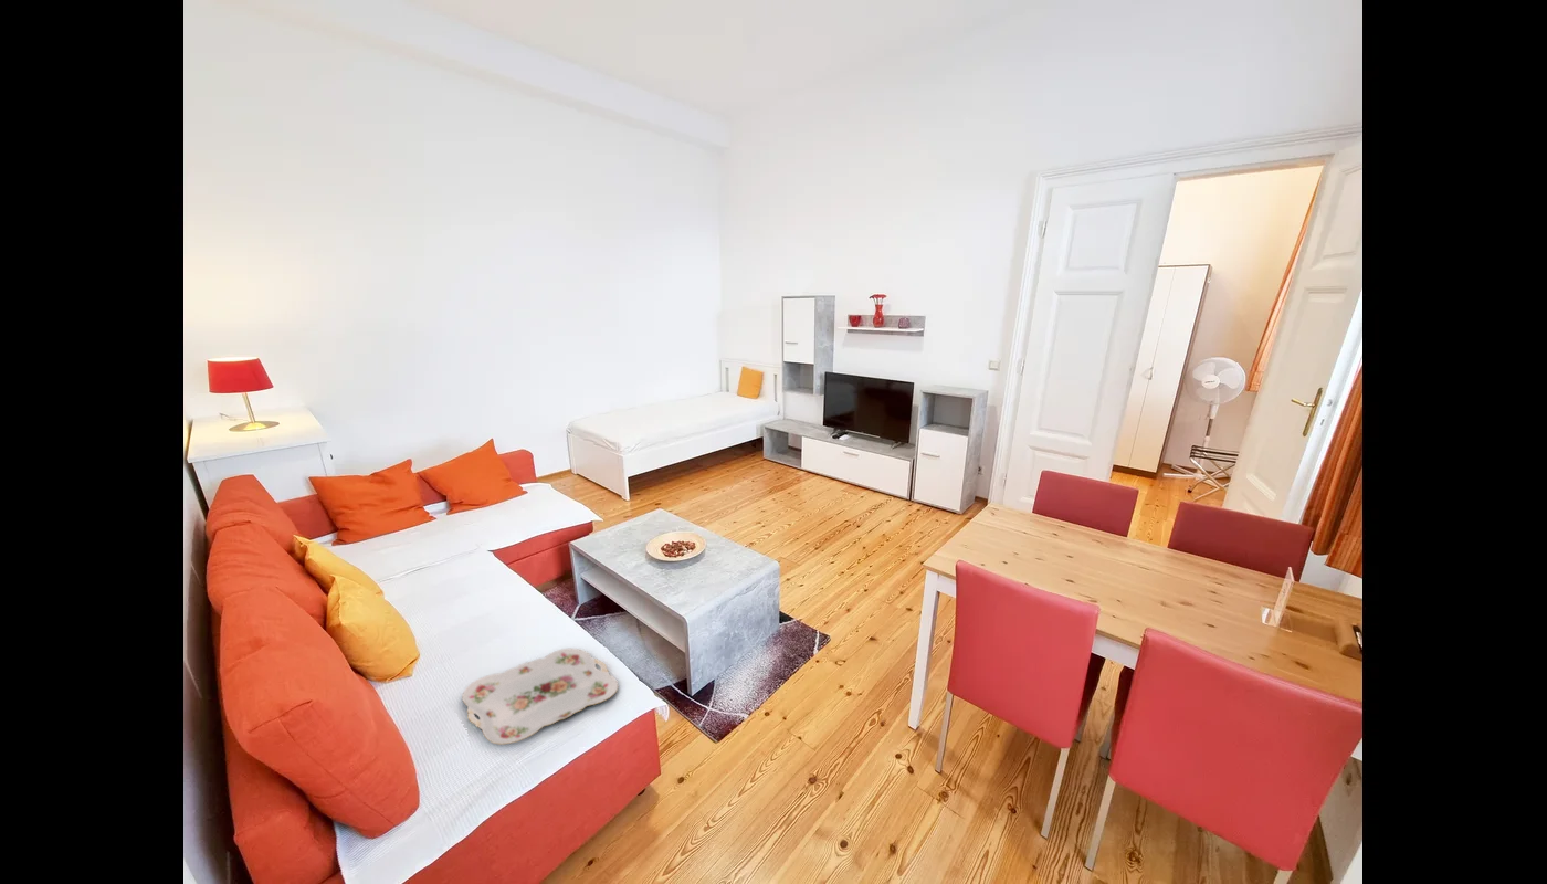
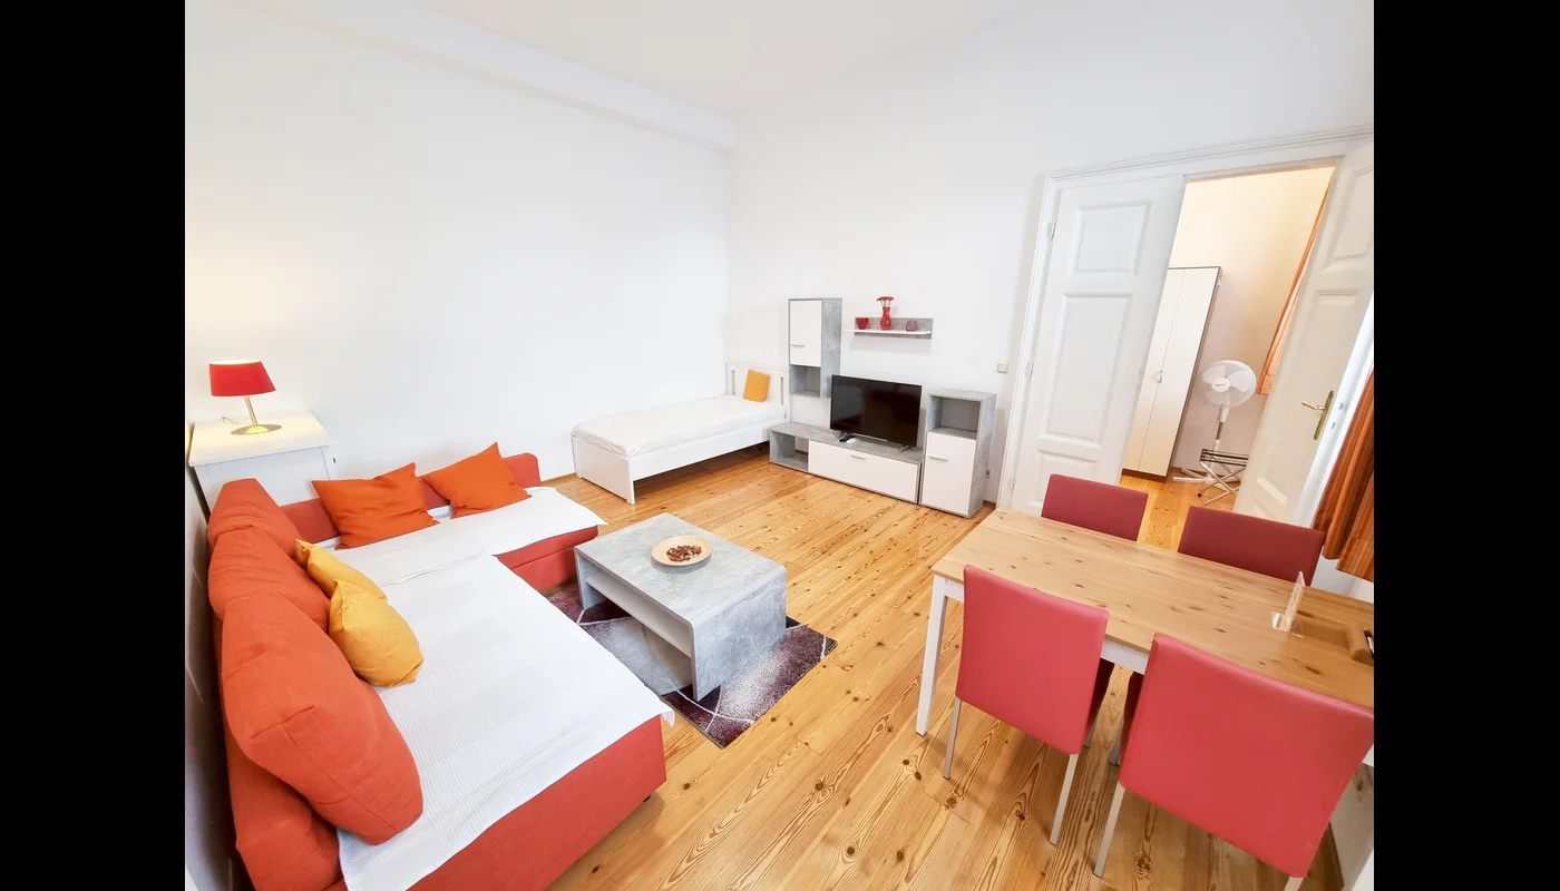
- serving tray (543, 691)
